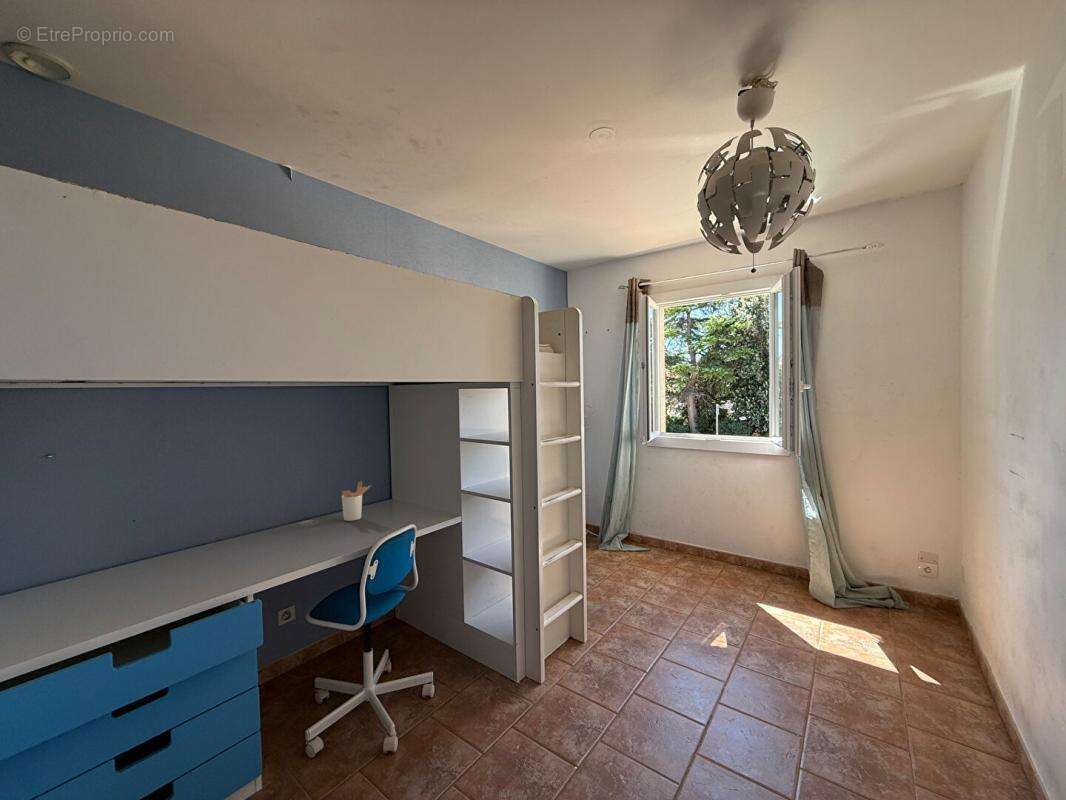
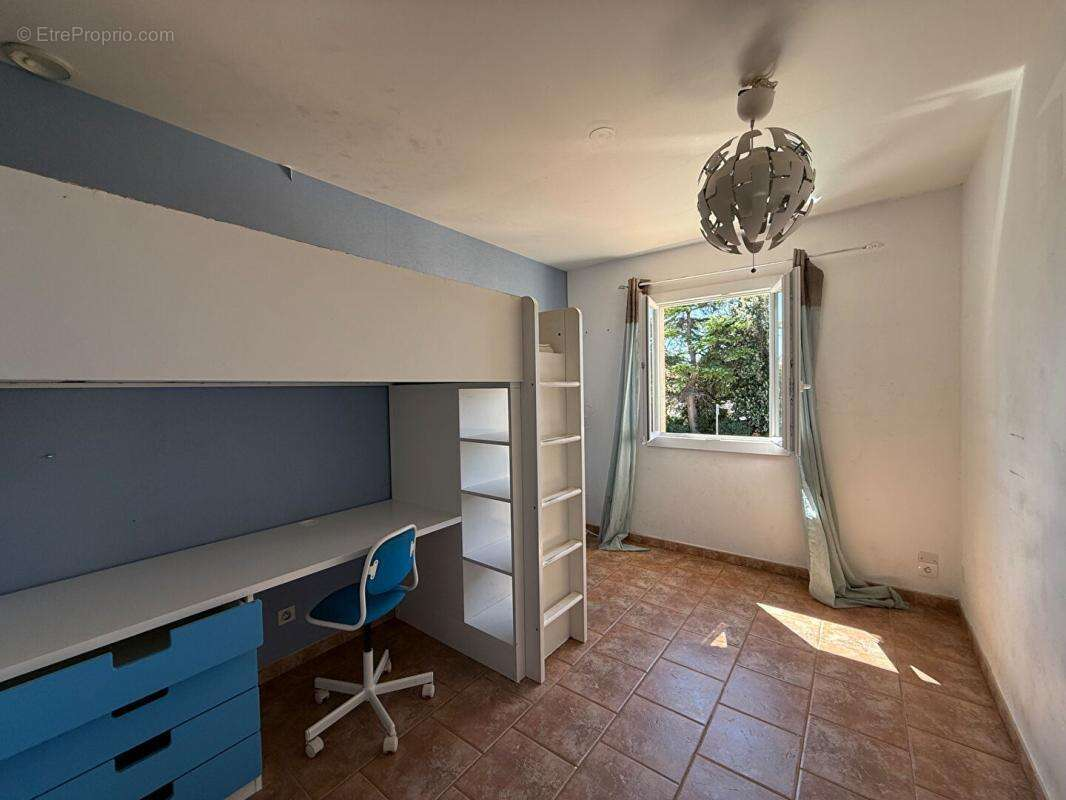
- utensil holder (356, 501)
